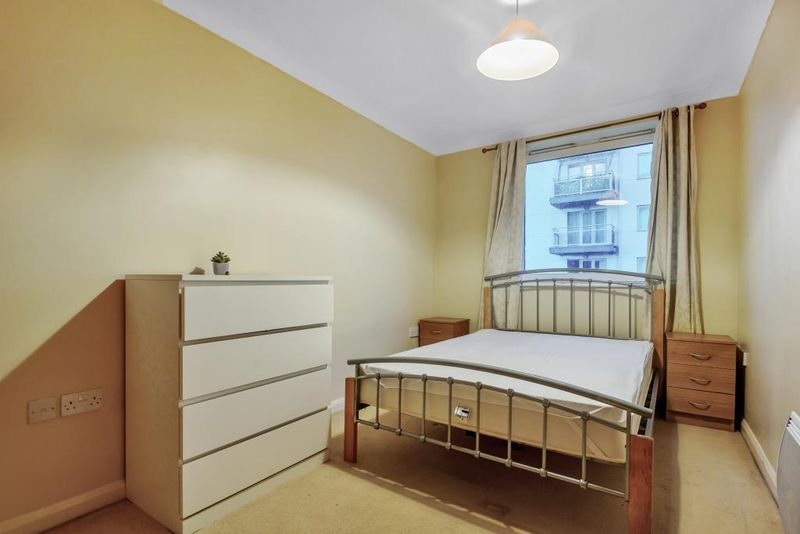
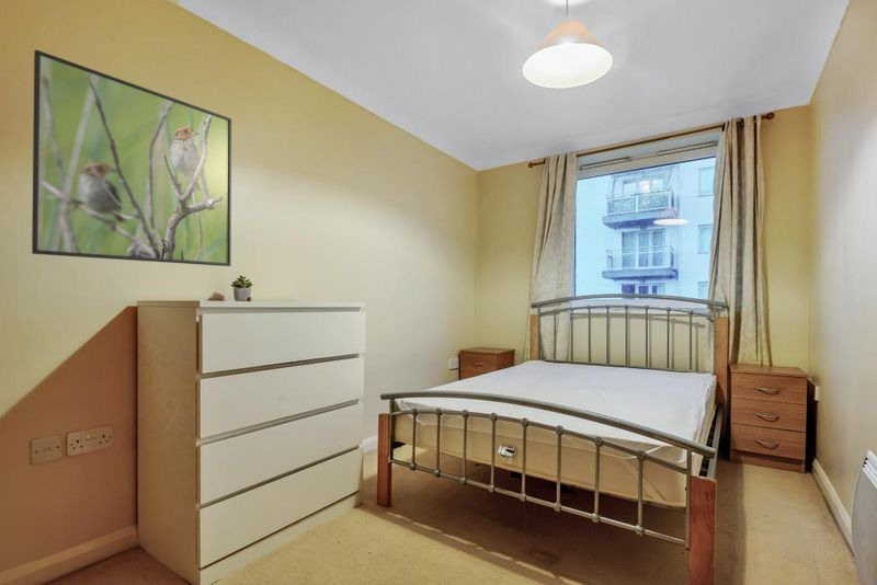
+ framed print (147, 175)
